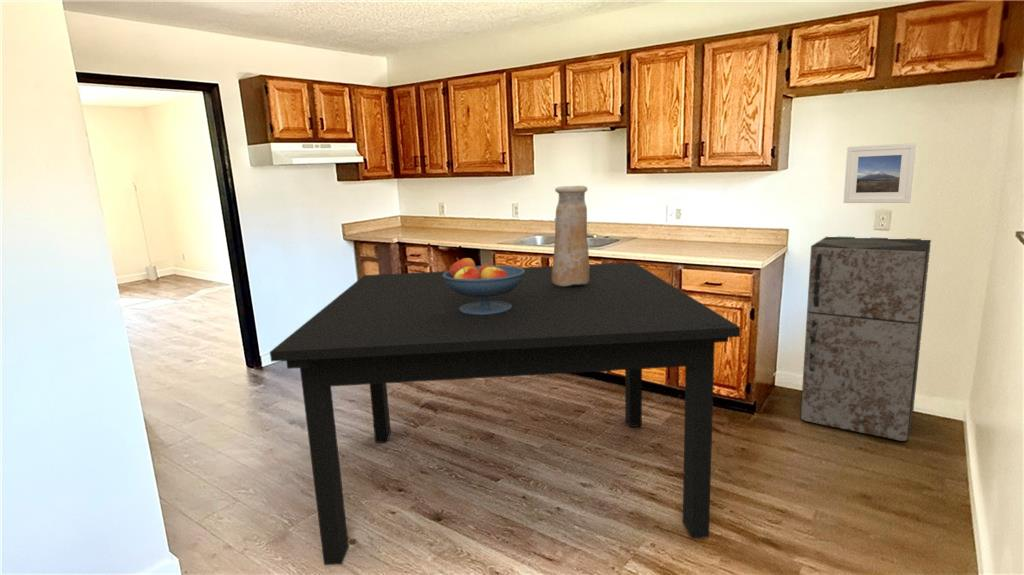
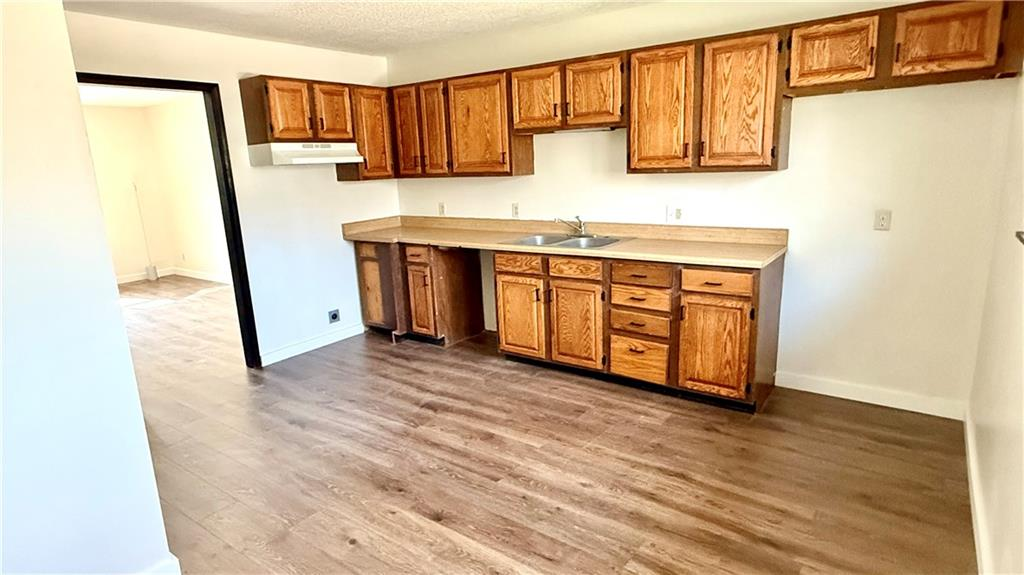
- fruit bowl (484, 283)
- storage cabinet (863, 332)
- vase (569, 236)
- dining table (507, 376)
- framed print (878, 174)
